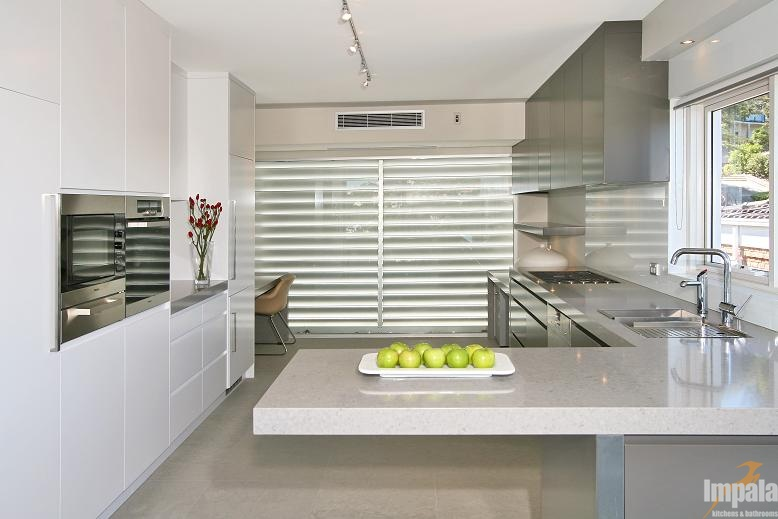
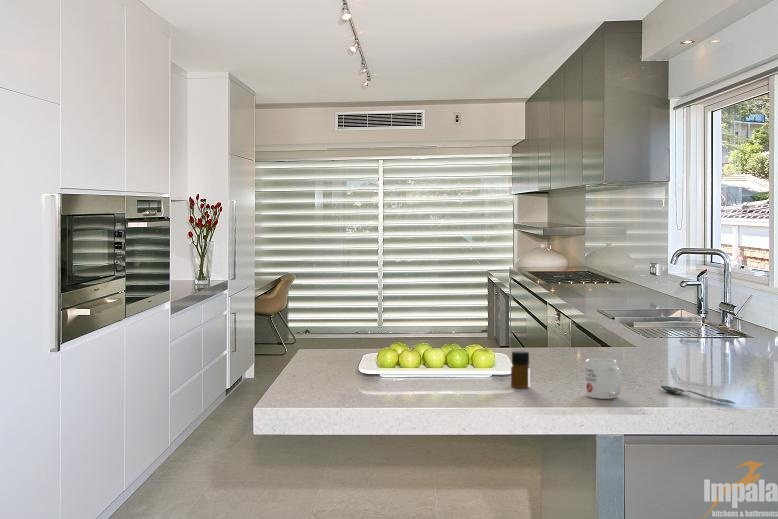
+ mug (605, 379)
+ bottle (520, 369)
+ spoon (696, 393)
